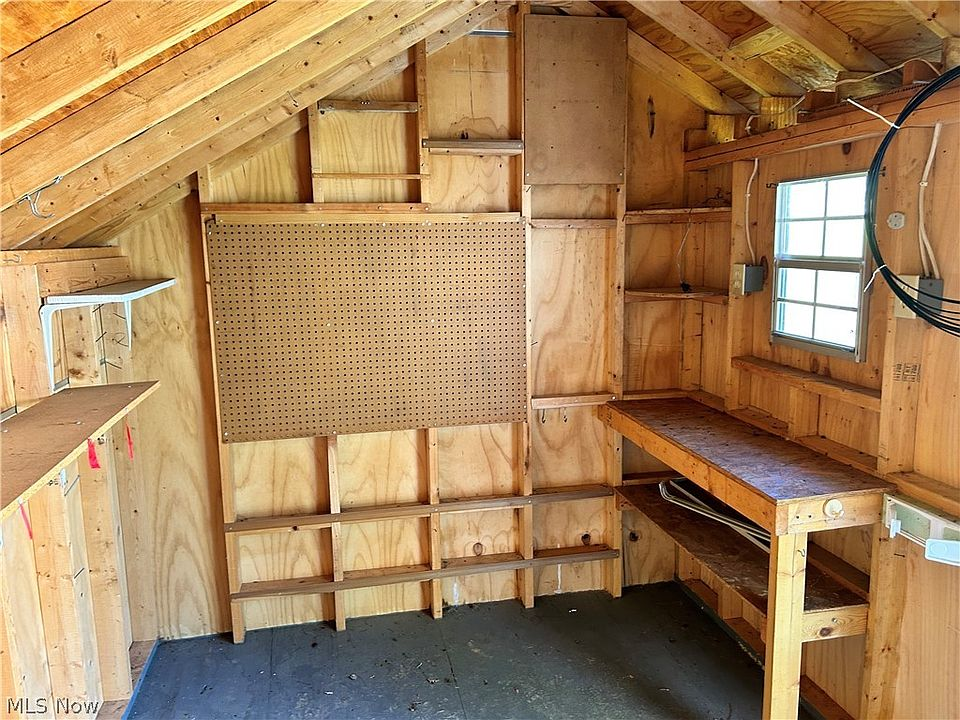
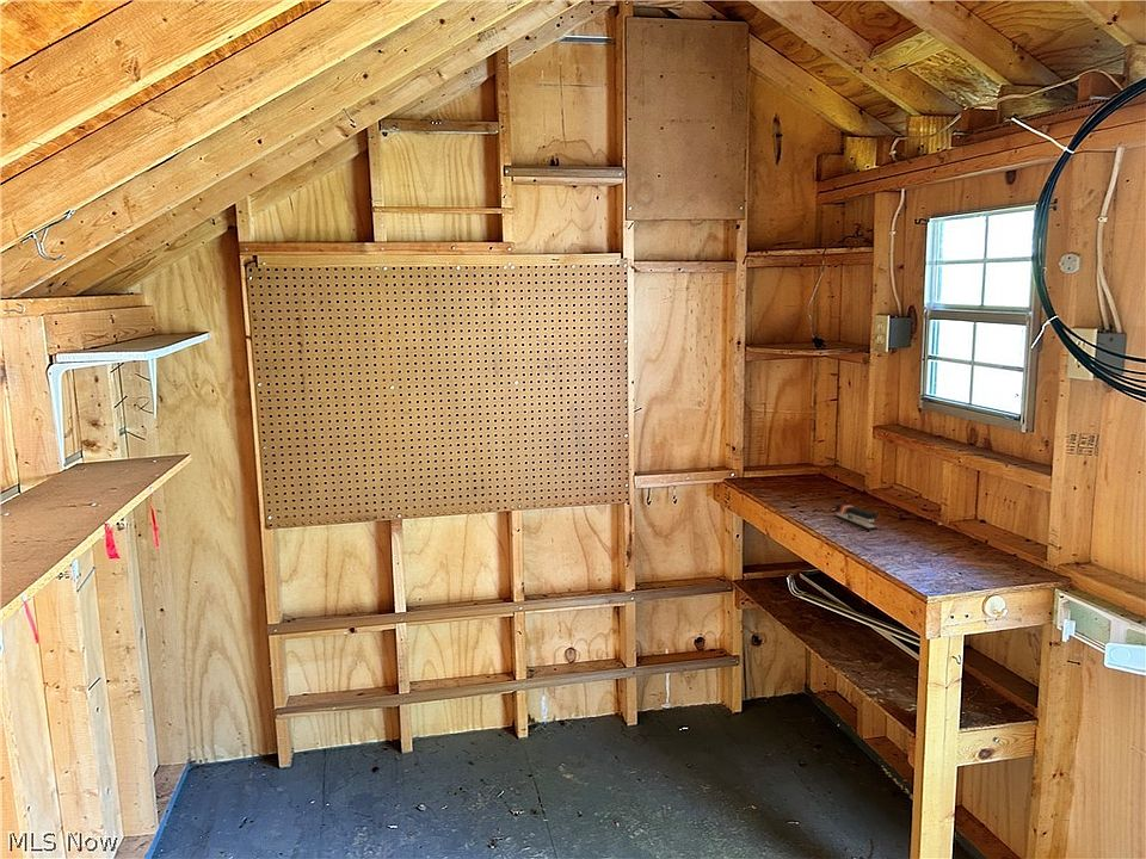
+ stapler (855, 514)
